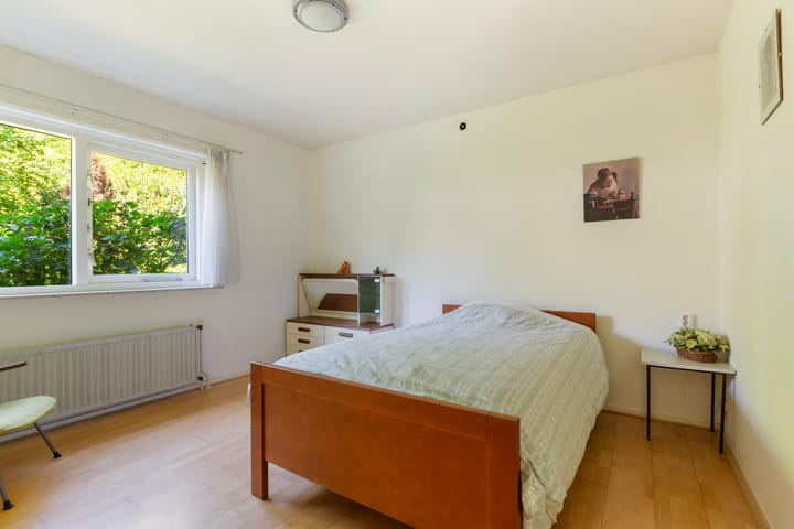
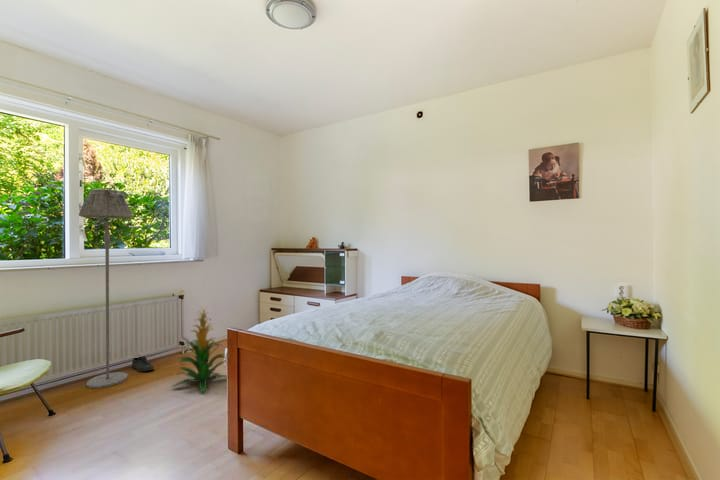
+ floor lamp (107, 285)
+ shoe (142, 363)
+ indoor plant (202, 344)
